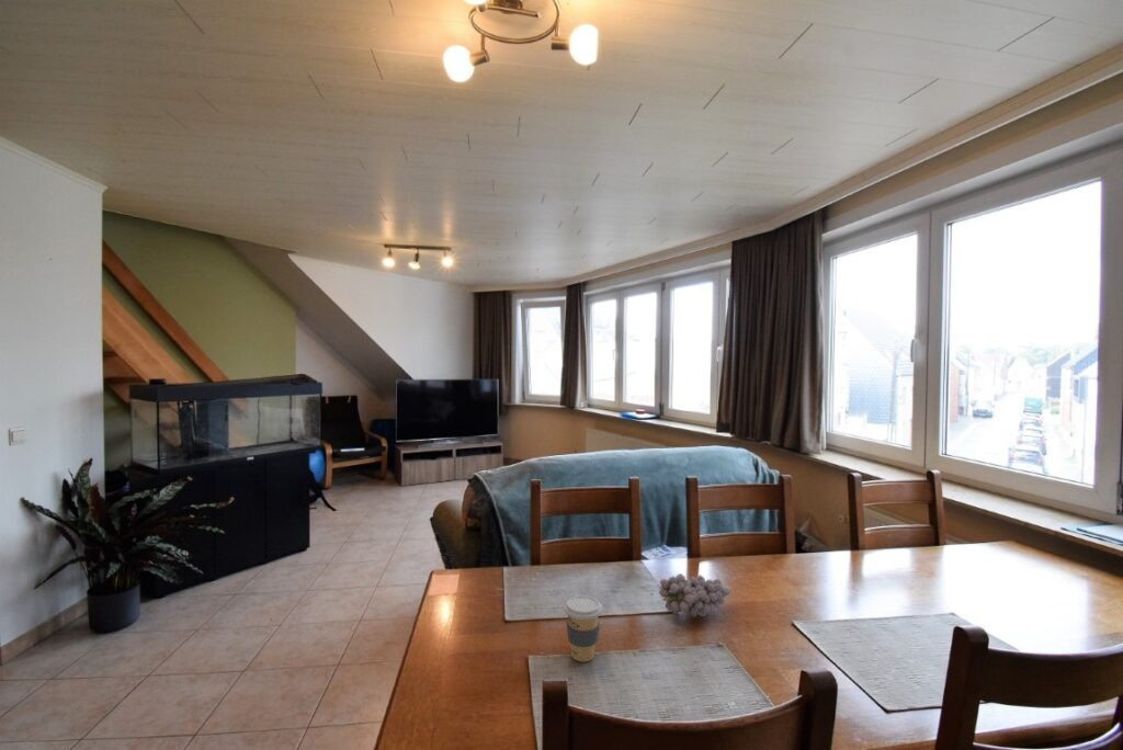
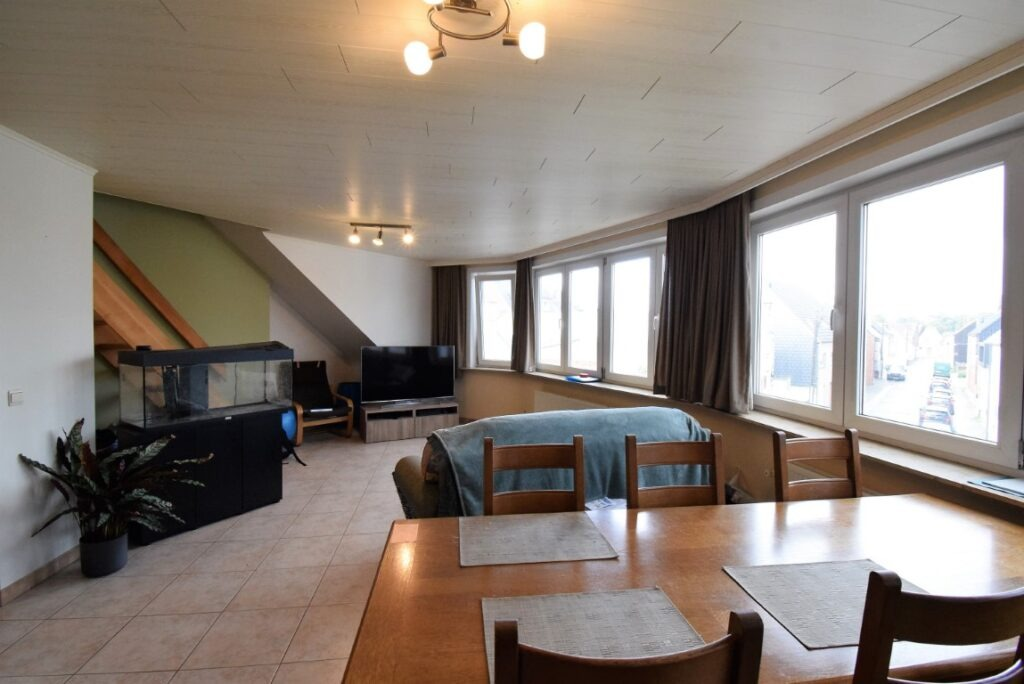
- fruit (696, 593)
- coffee cup (582, 628)
